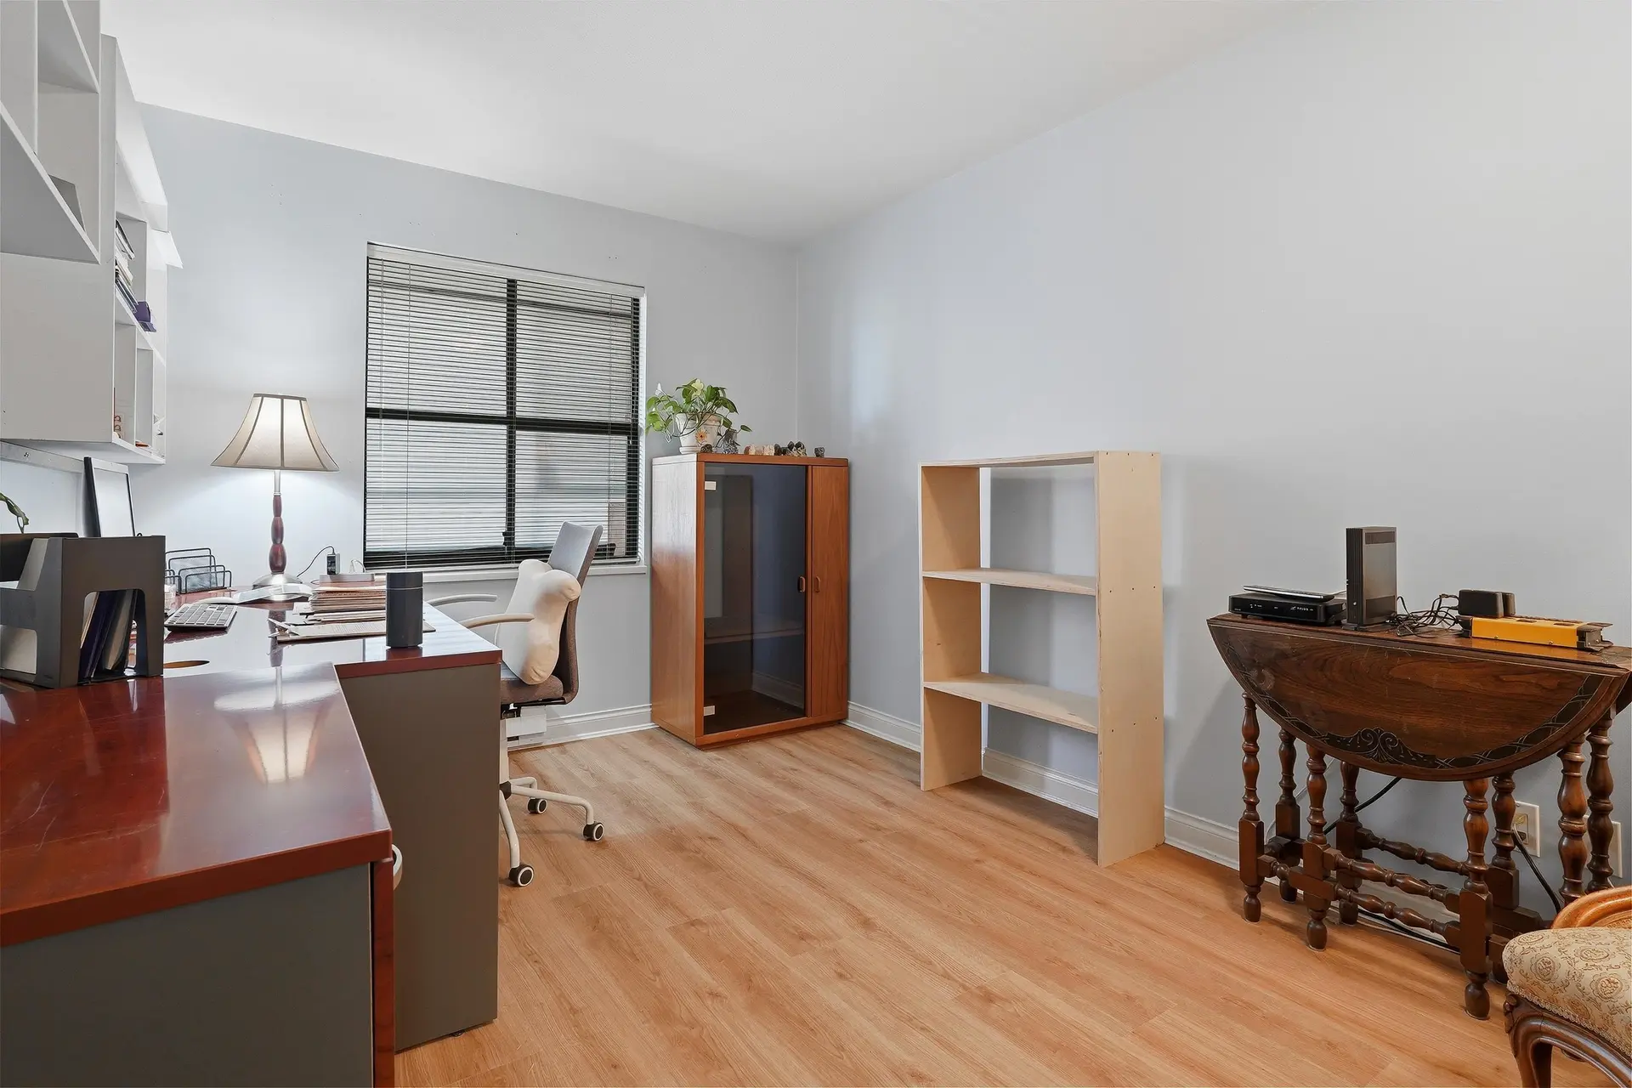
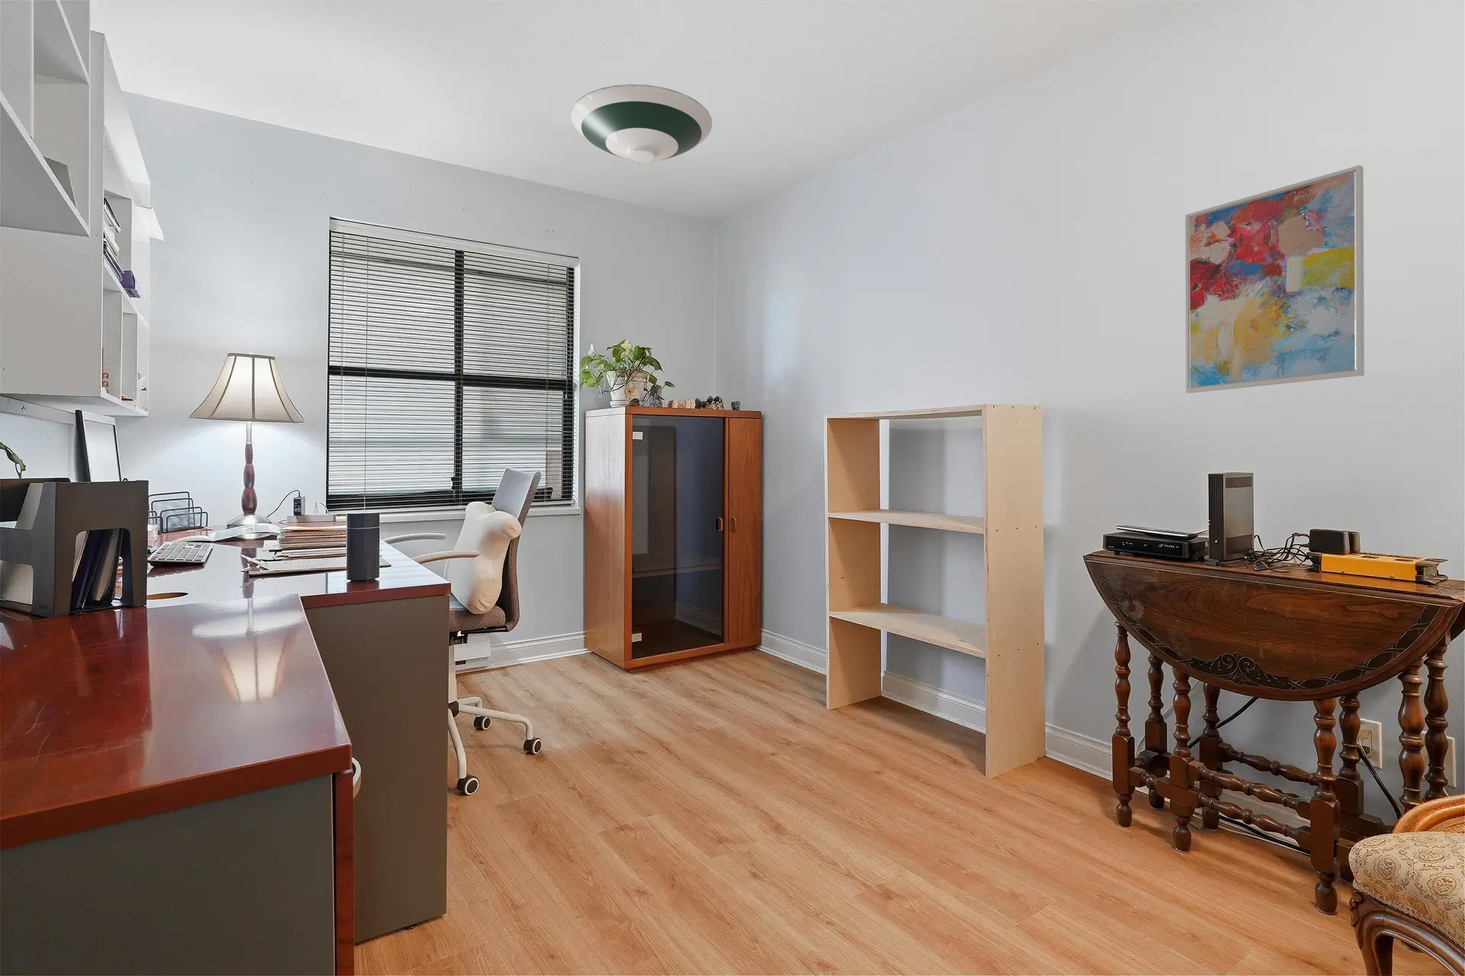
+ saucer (642, 139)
+ wall art (1268, 289)
